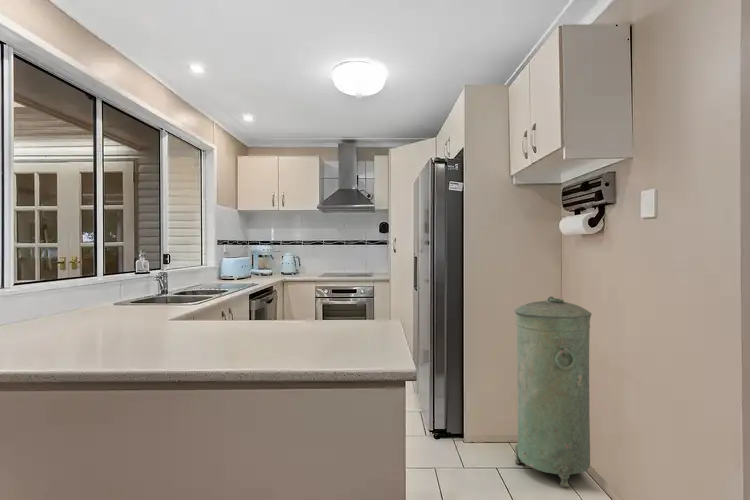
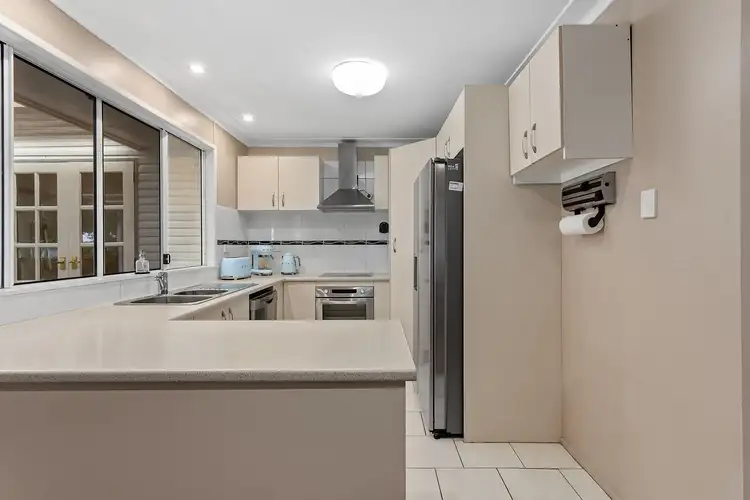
- trash can (552, 383)
